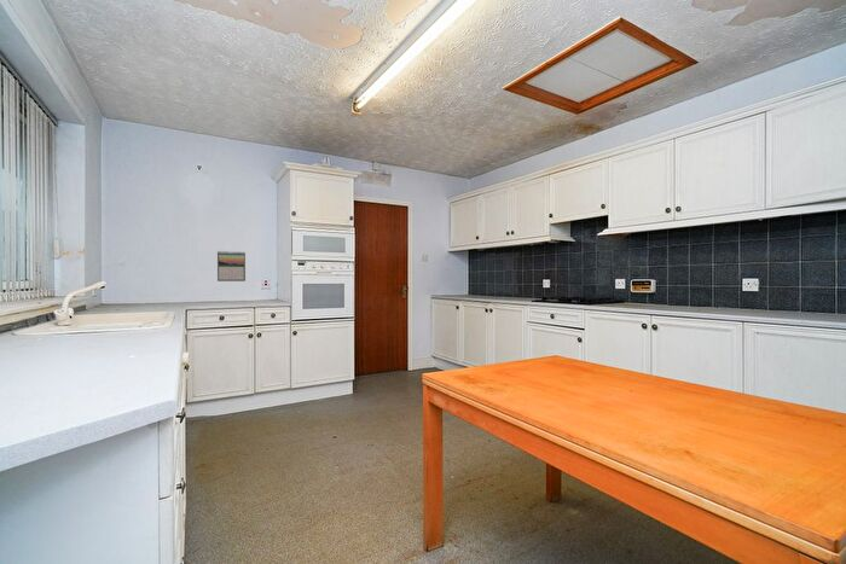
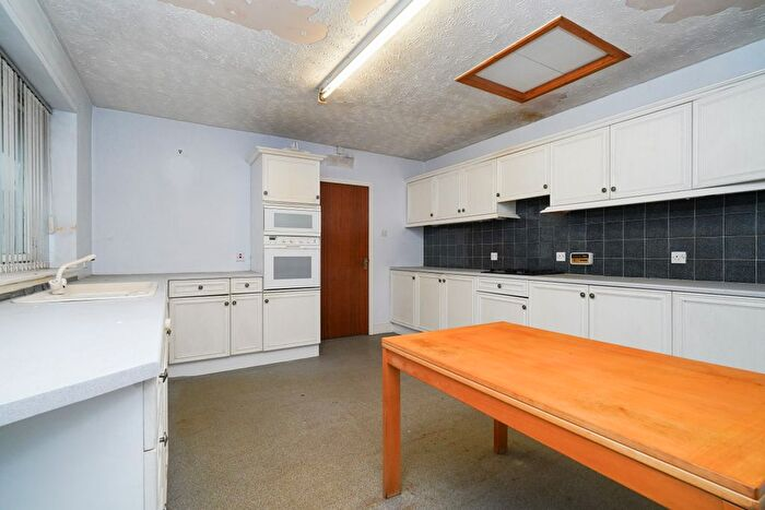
- calendar (231, 266)
